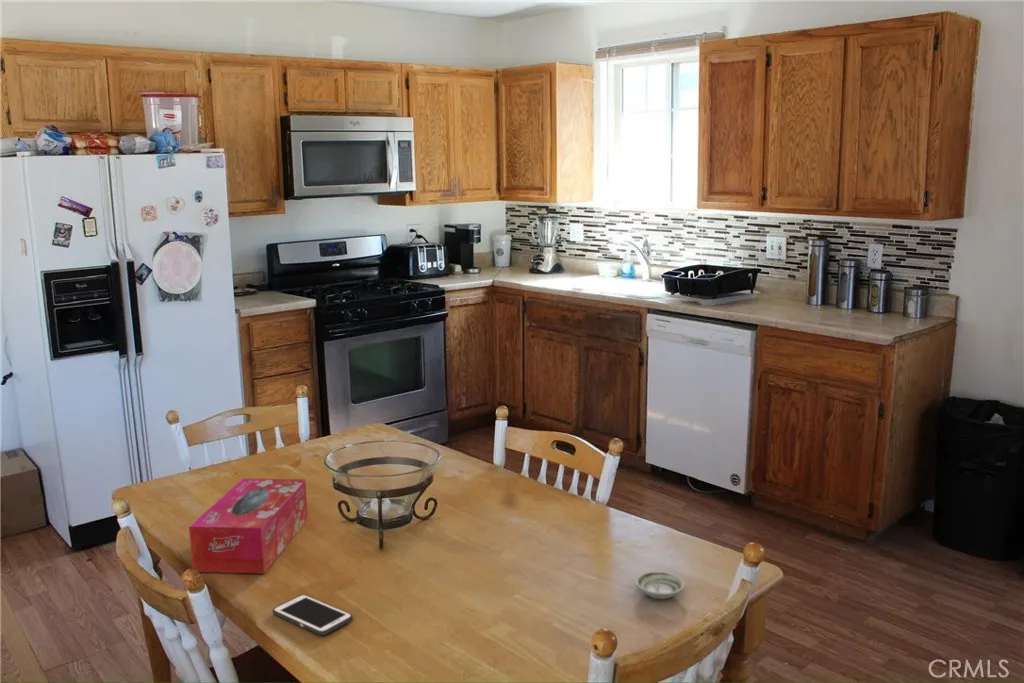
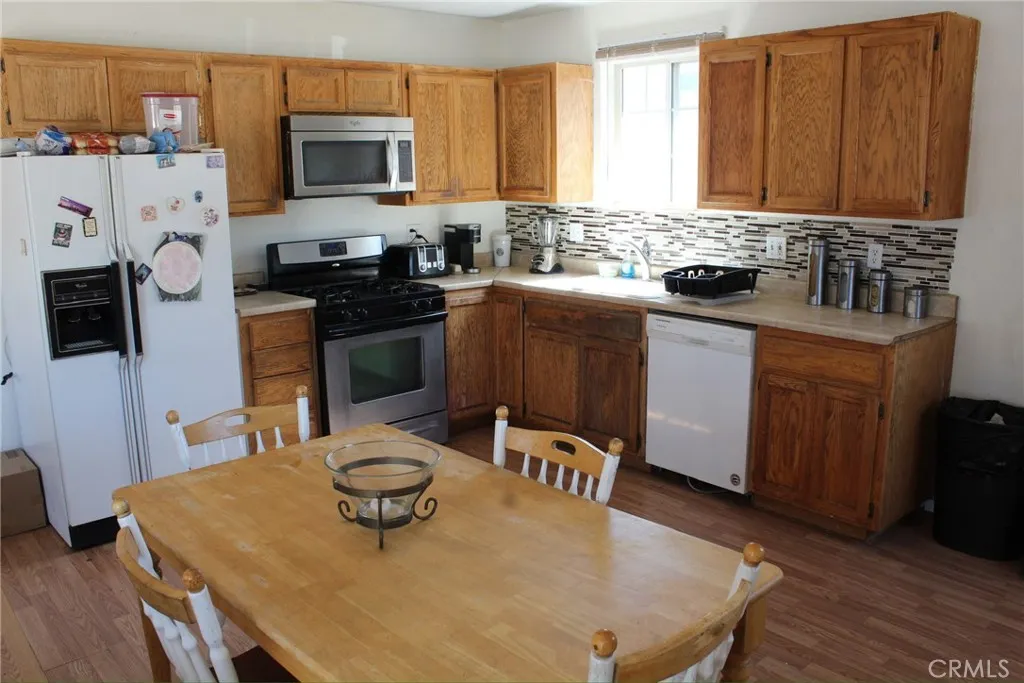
- tissue box (252, 522)
- saucer (659, 587)
- cell phone (312, 614)
